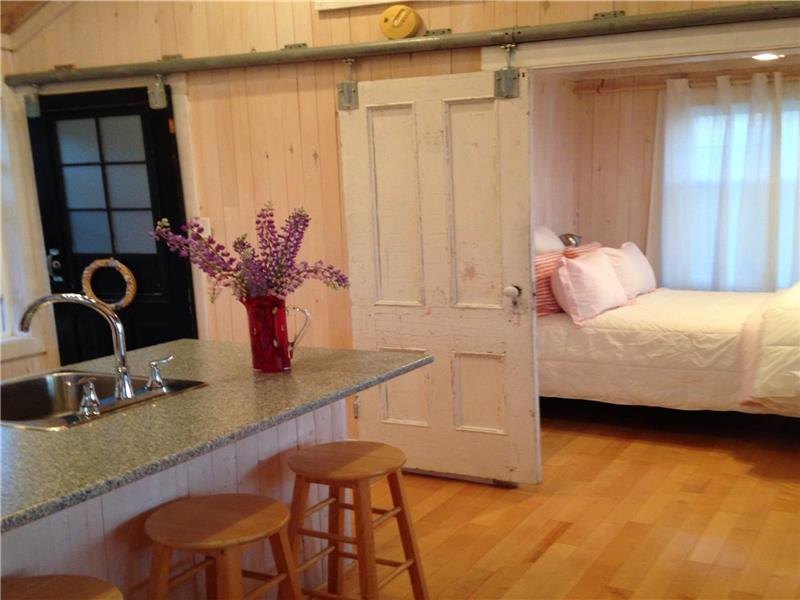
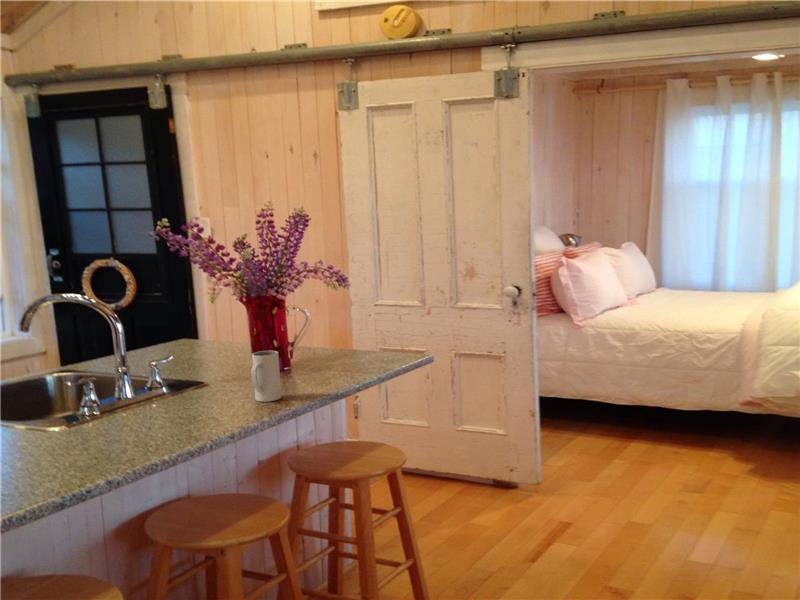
+ mug (263, 377)
